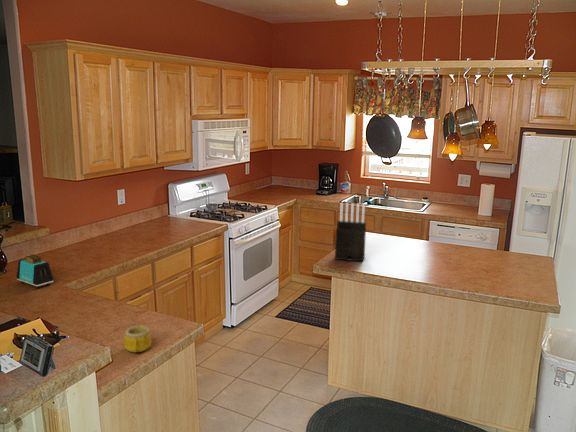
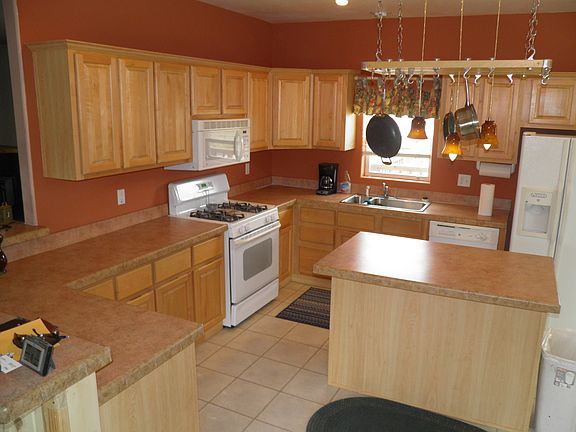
- knife block (350, 231)
- mug (136, 335)
- toaster (34, 270)
